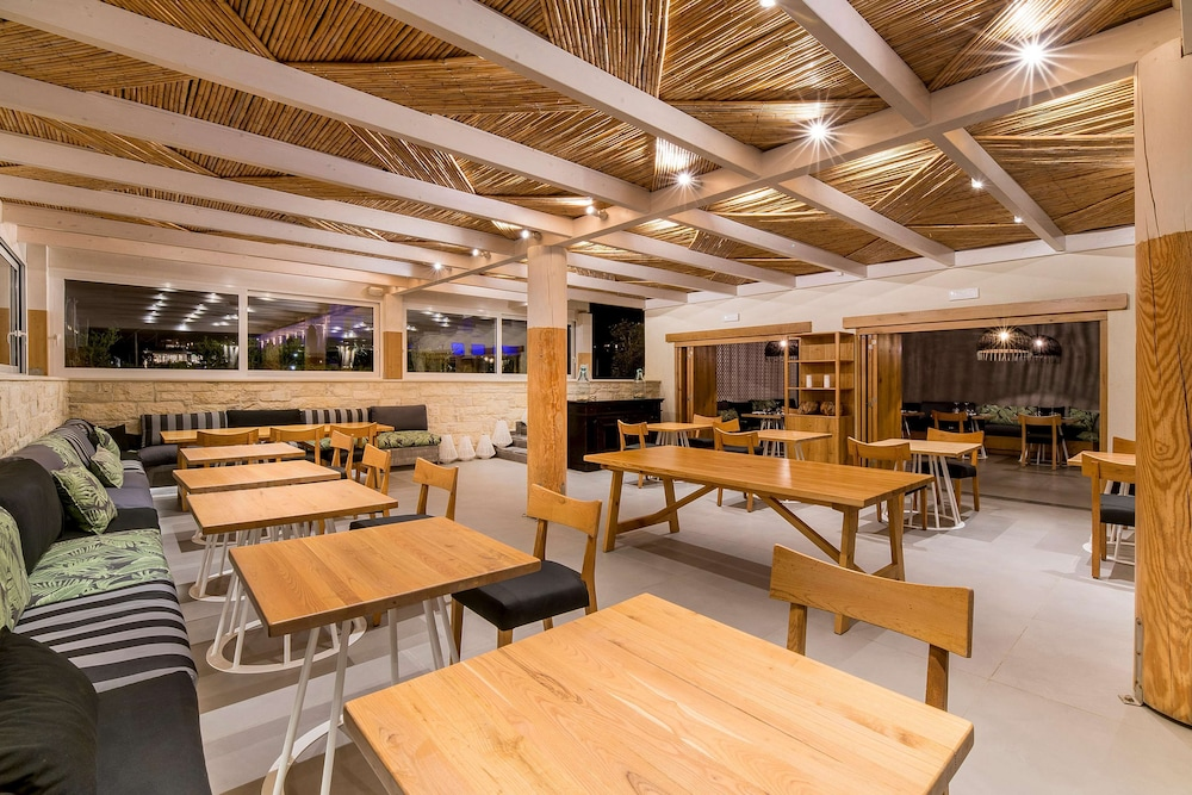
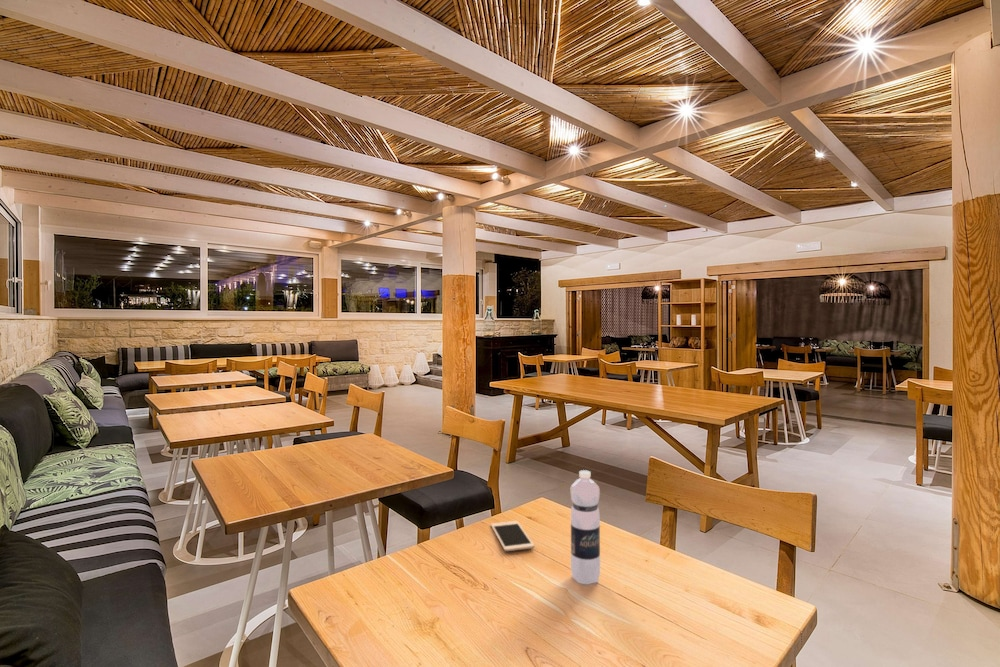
+ water bottle (585, 525)
+ cell phone (511, 535)
